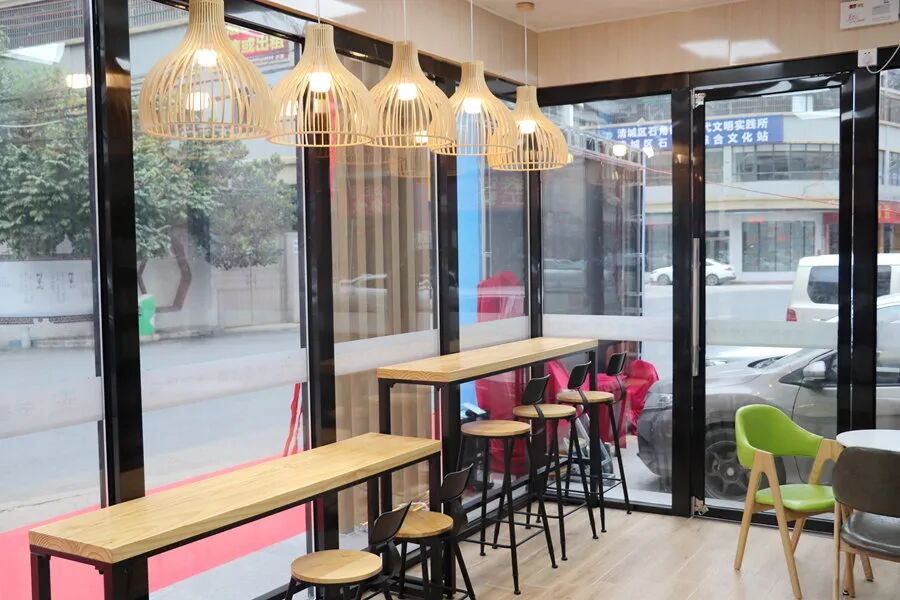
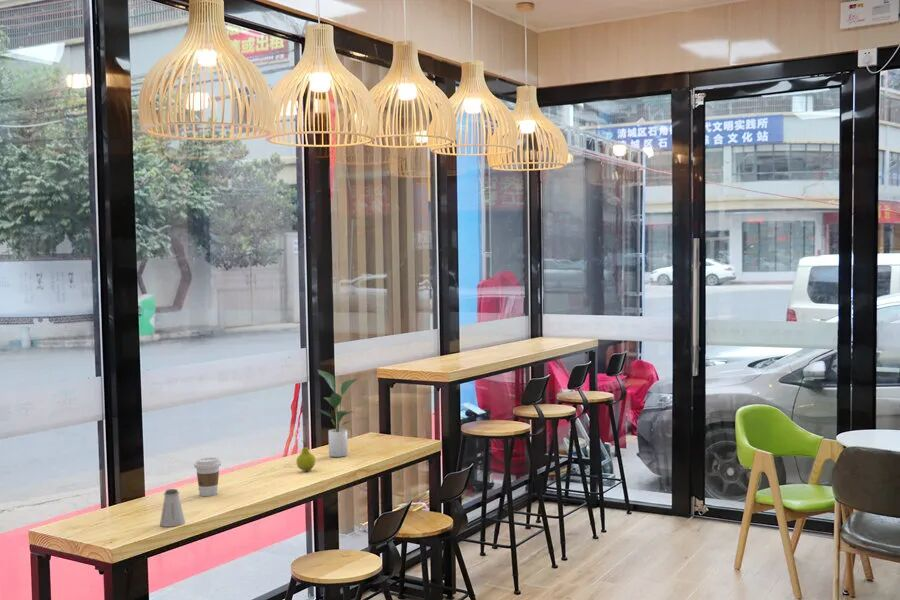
+ fruit (306, 454)
+ potted plant (337, 413)
+ coffee cup (208, 476)
+ saltshaker (171, 506)
